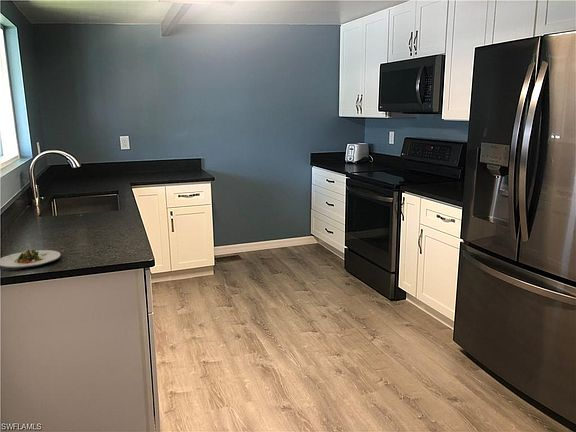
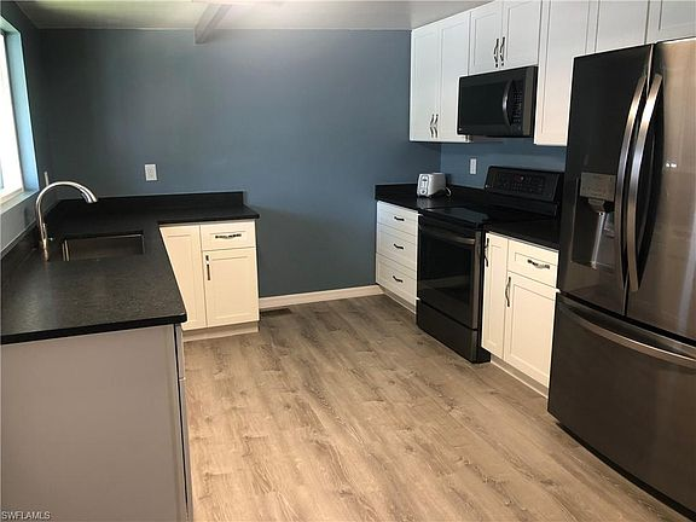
- salad plate (28, 255)
